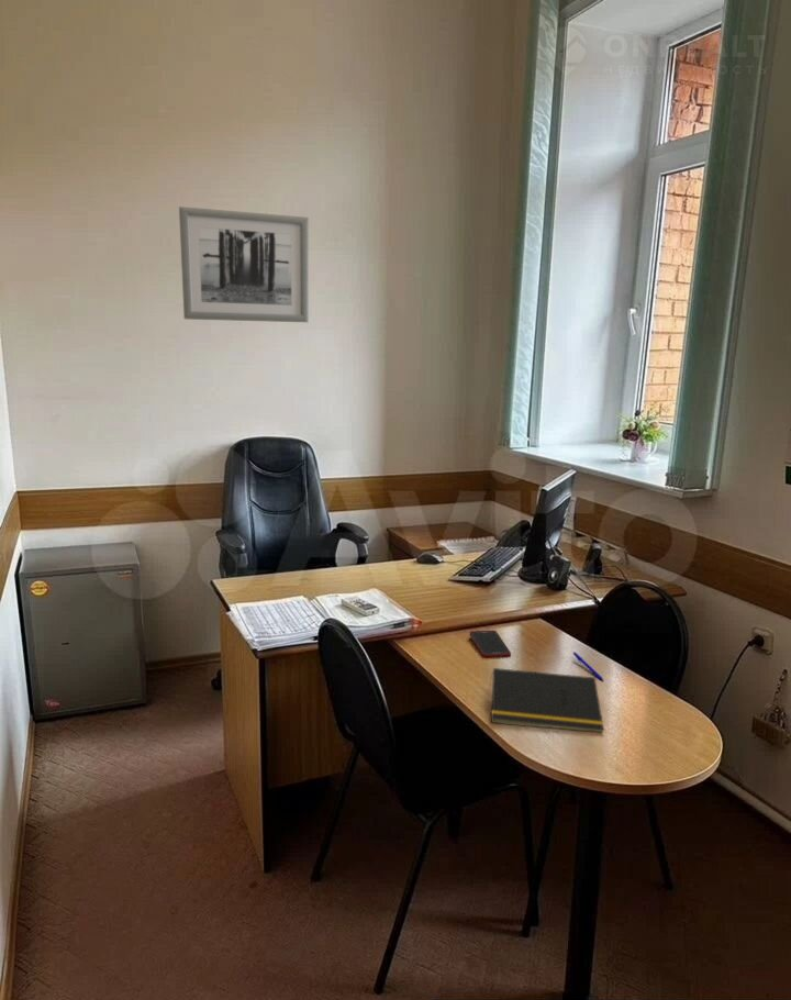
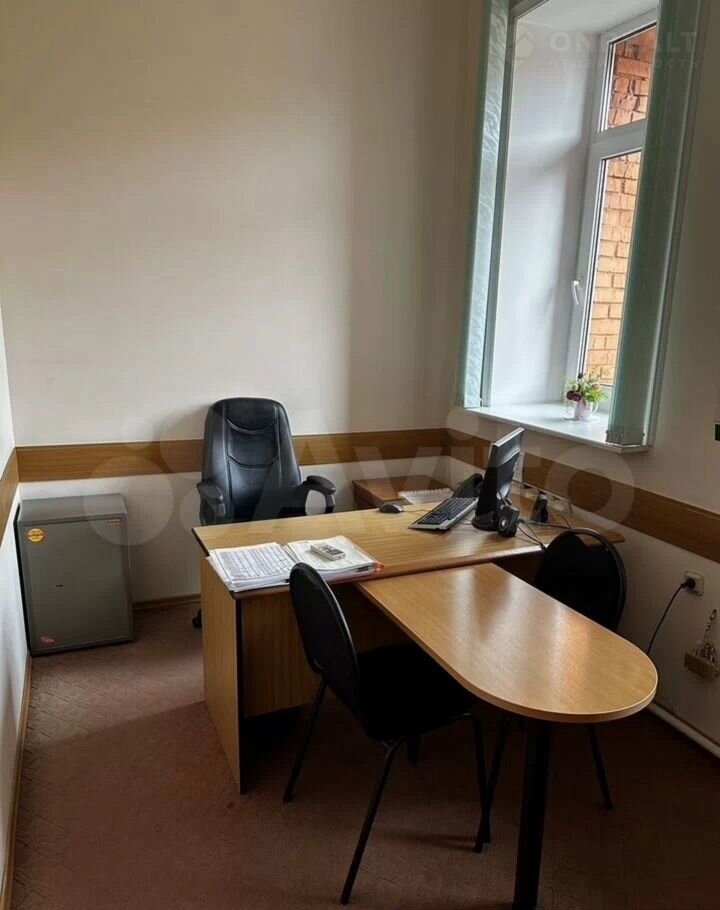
- pen (588, 666)
- cell phone (489, 643)
- notepad (545, 699)
- wall art (246, 267)
